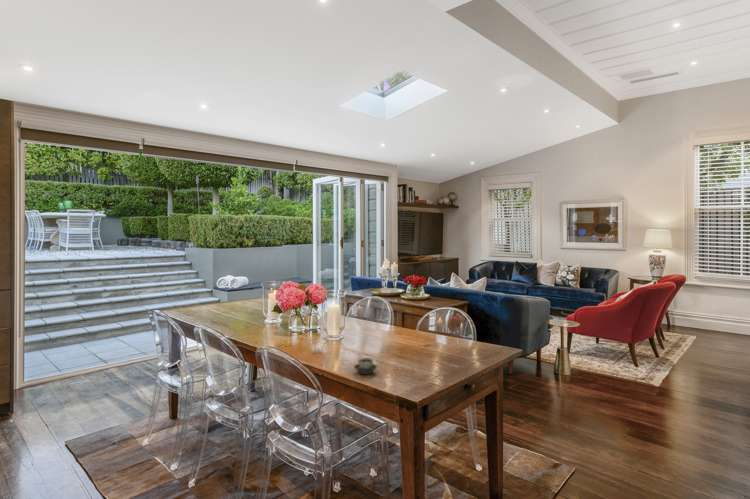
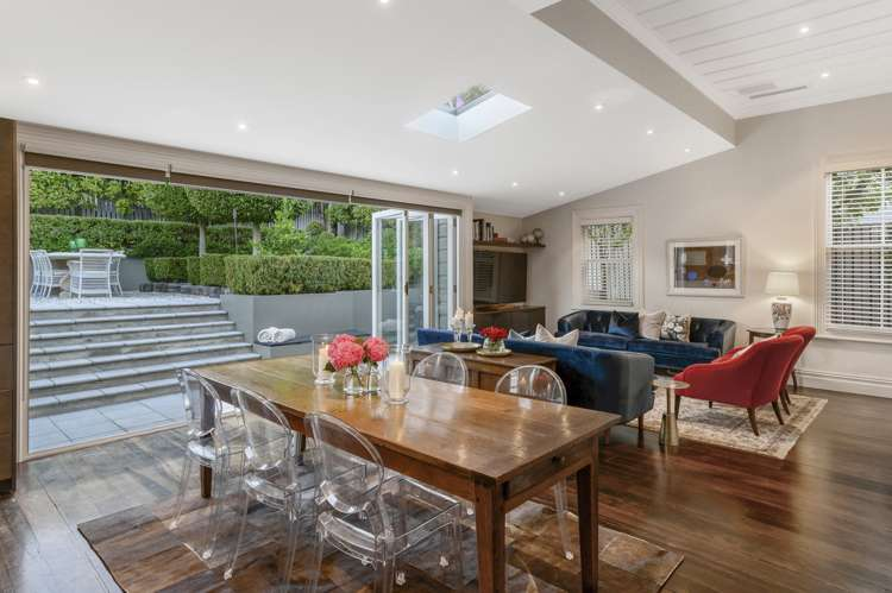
- cup (365, 365)
